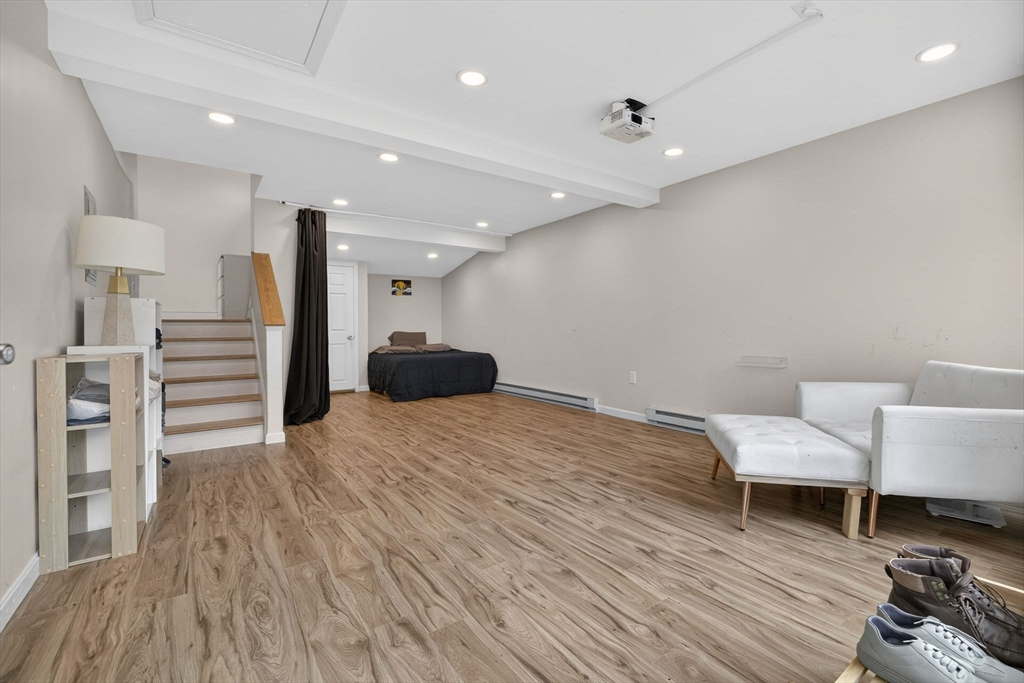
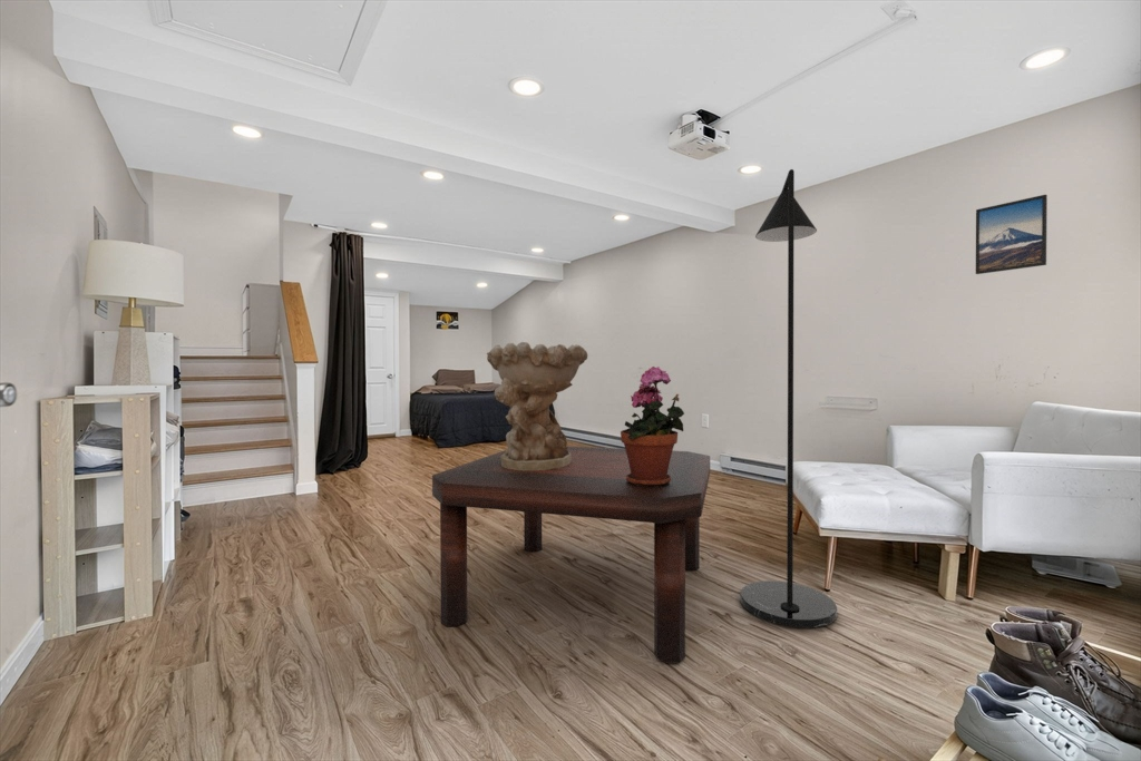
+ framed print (1010, 236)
+ potted plant (651, 423)
+ decorative bowl (537, 402)
+ floor lamp (788, 393)
+ coffee table (585, 516)
